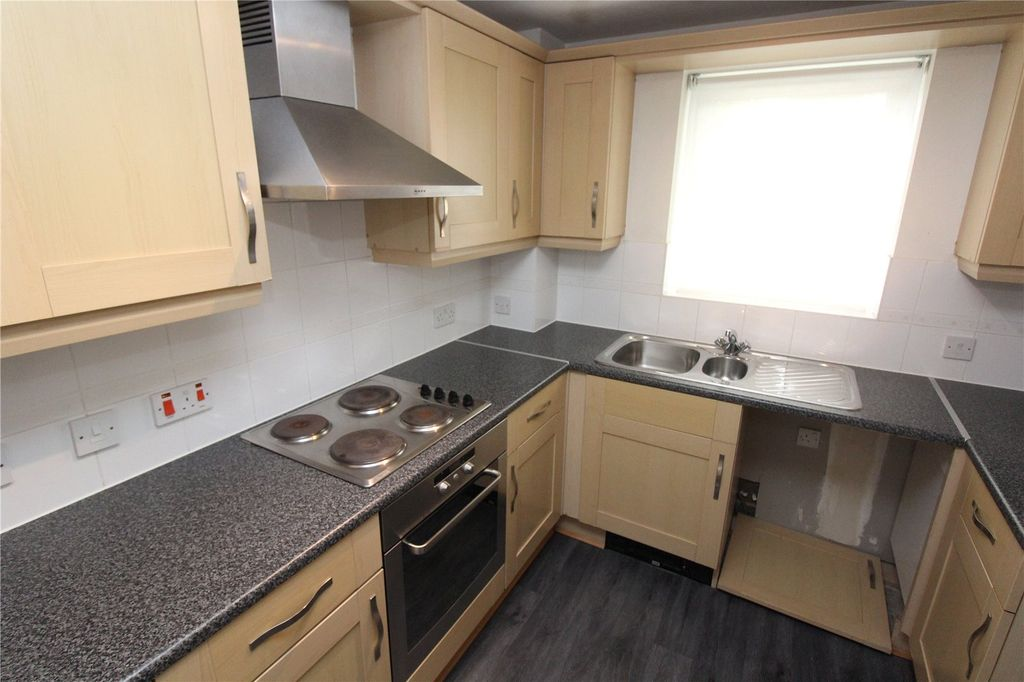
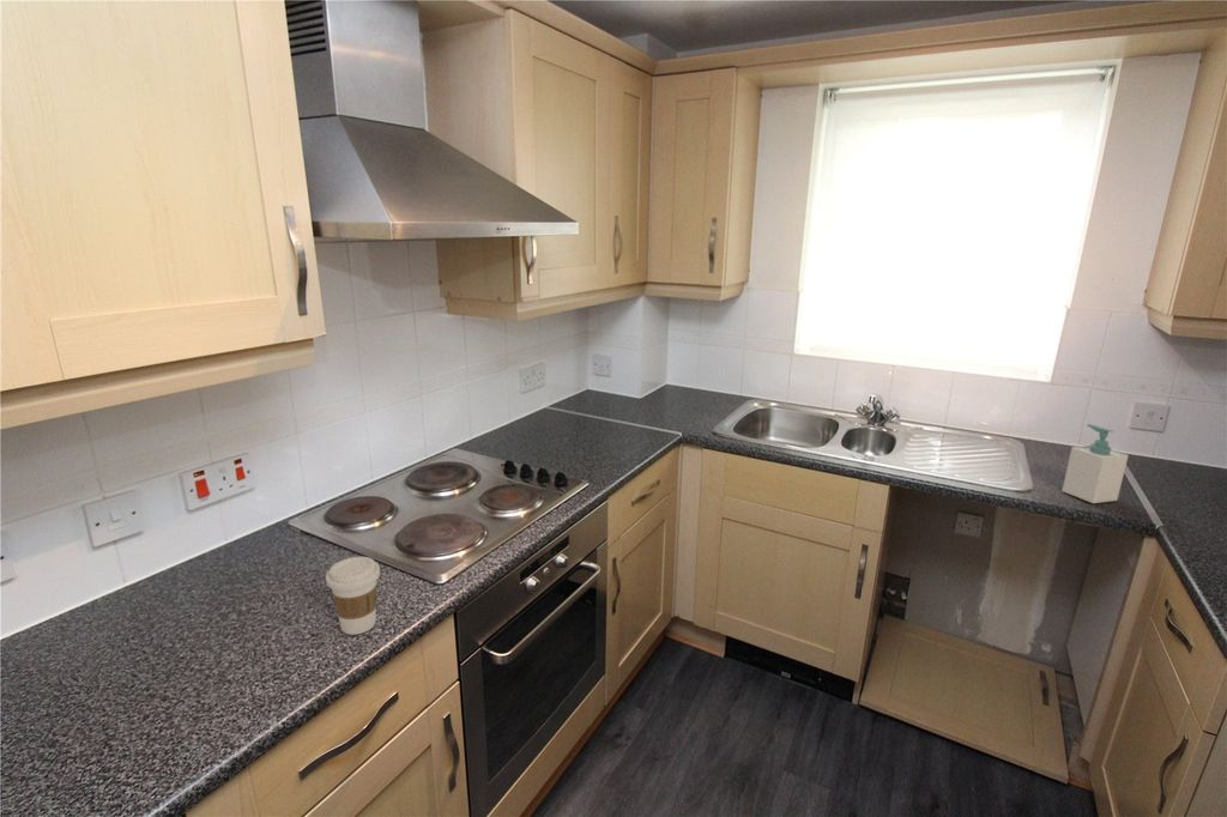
+ soap bottle (1096, 462)
+ coffee cup (355, 595)
